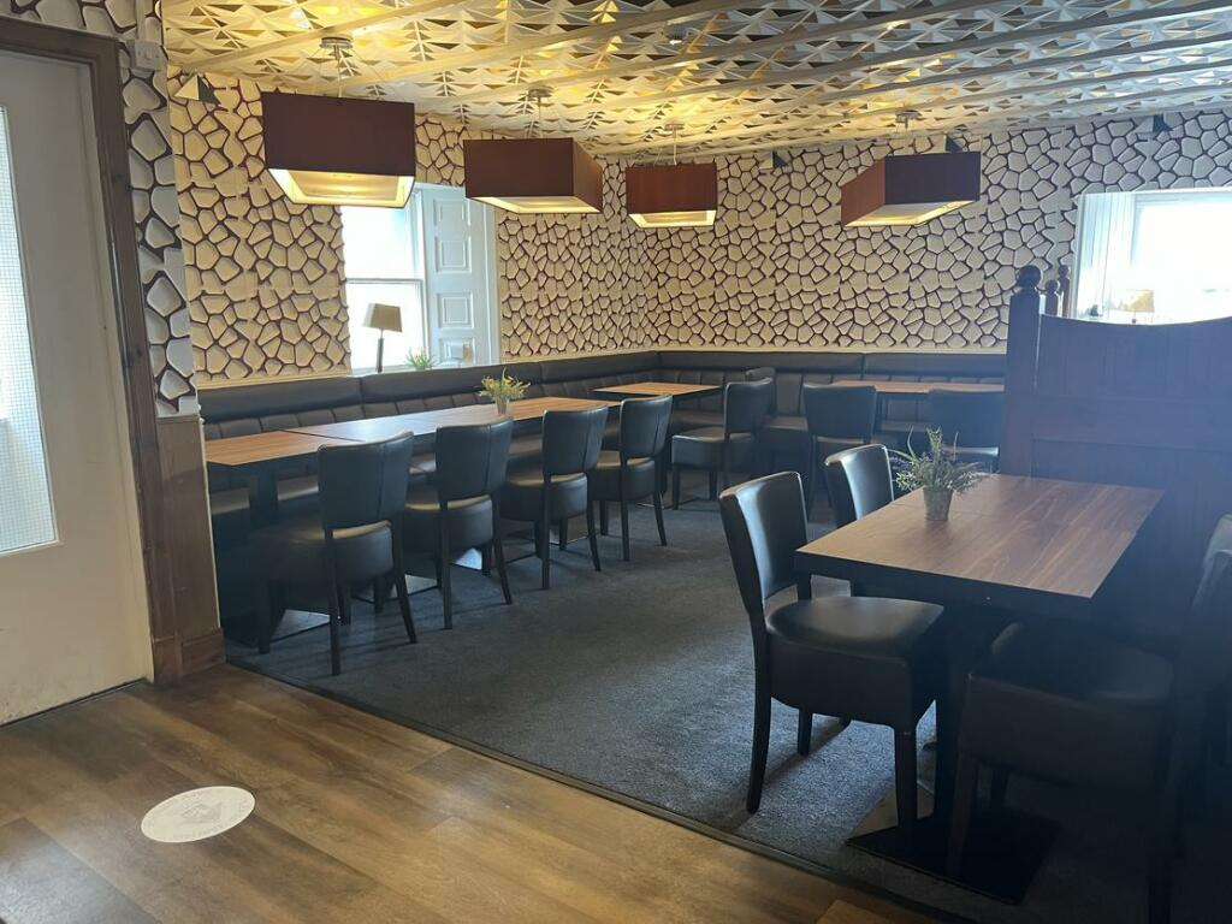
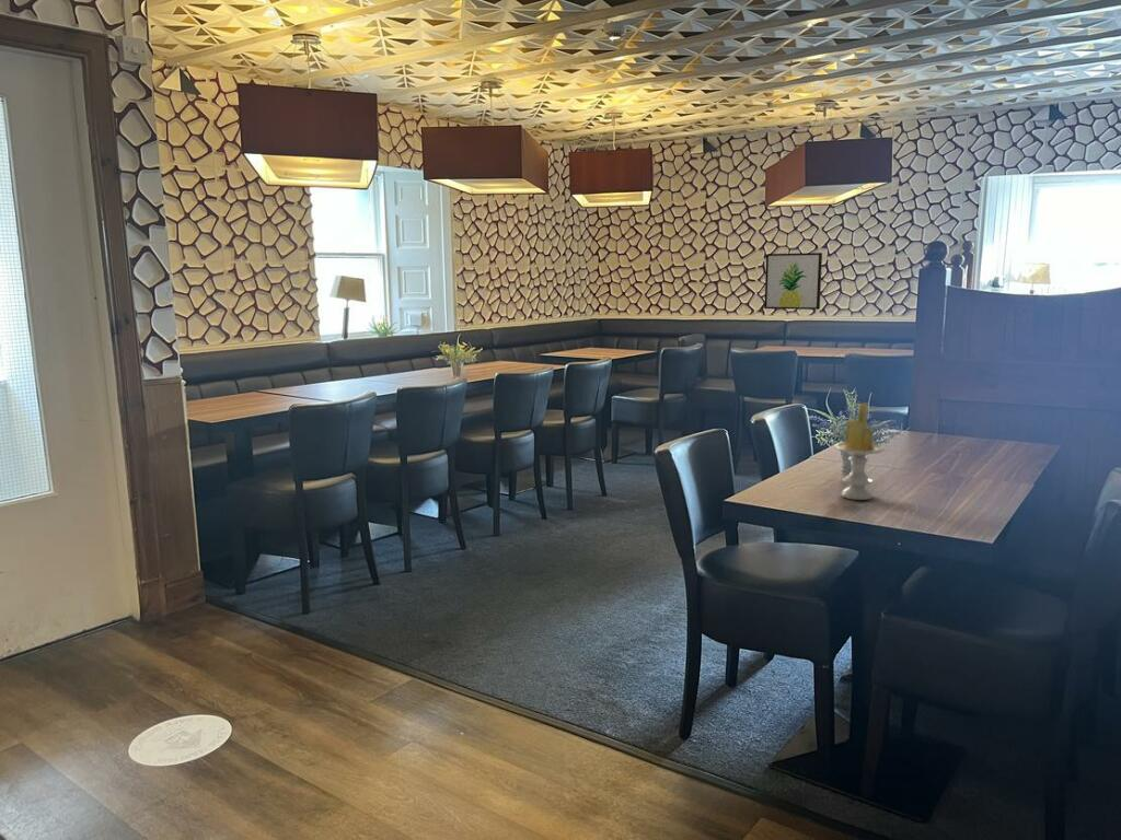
+ wall art (793, 281)
+ candle (858, 450)
